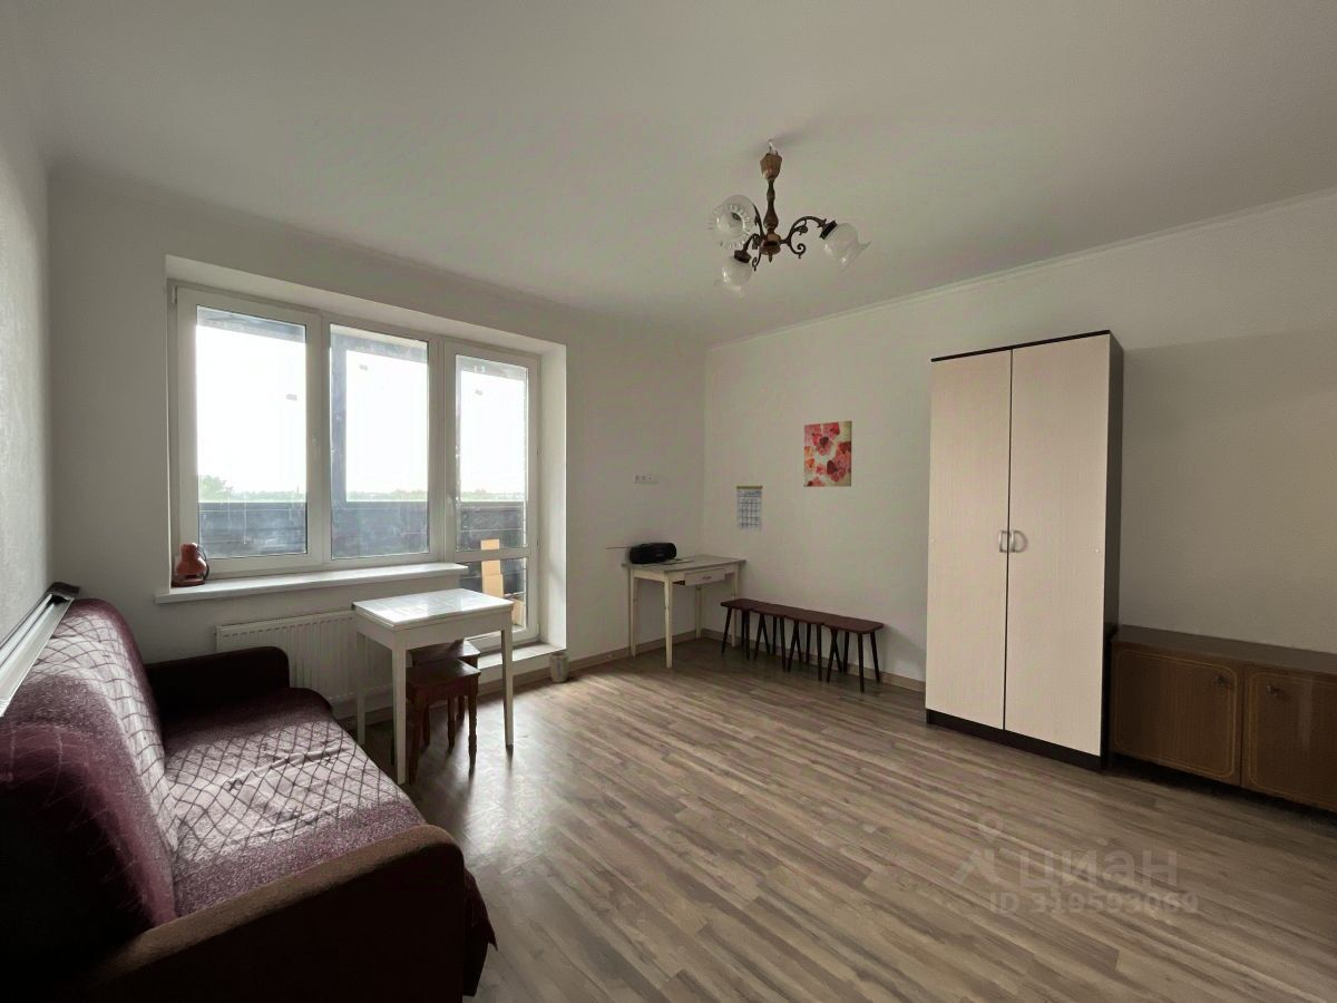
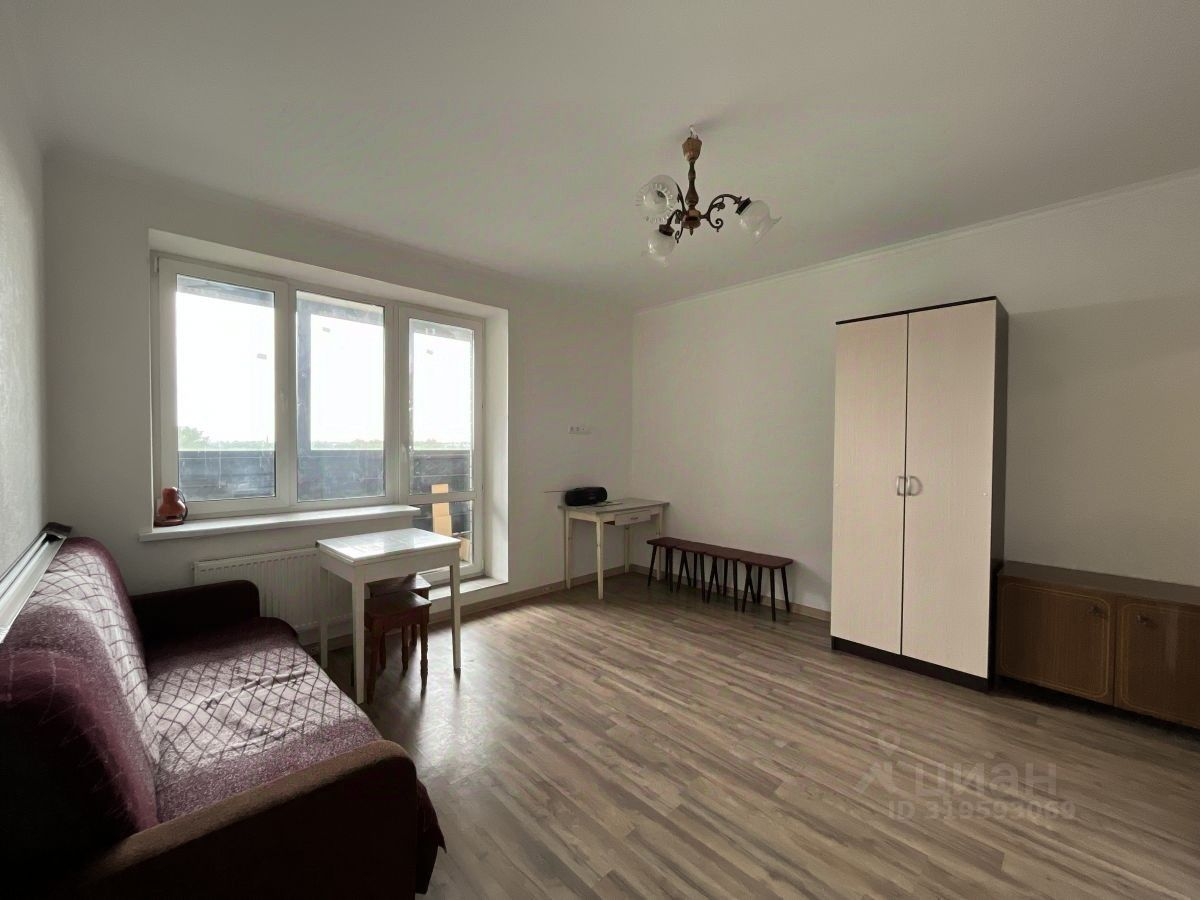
- wall art (827, 455)
- calendar (749, 503)
- plant pot (558, 666)
